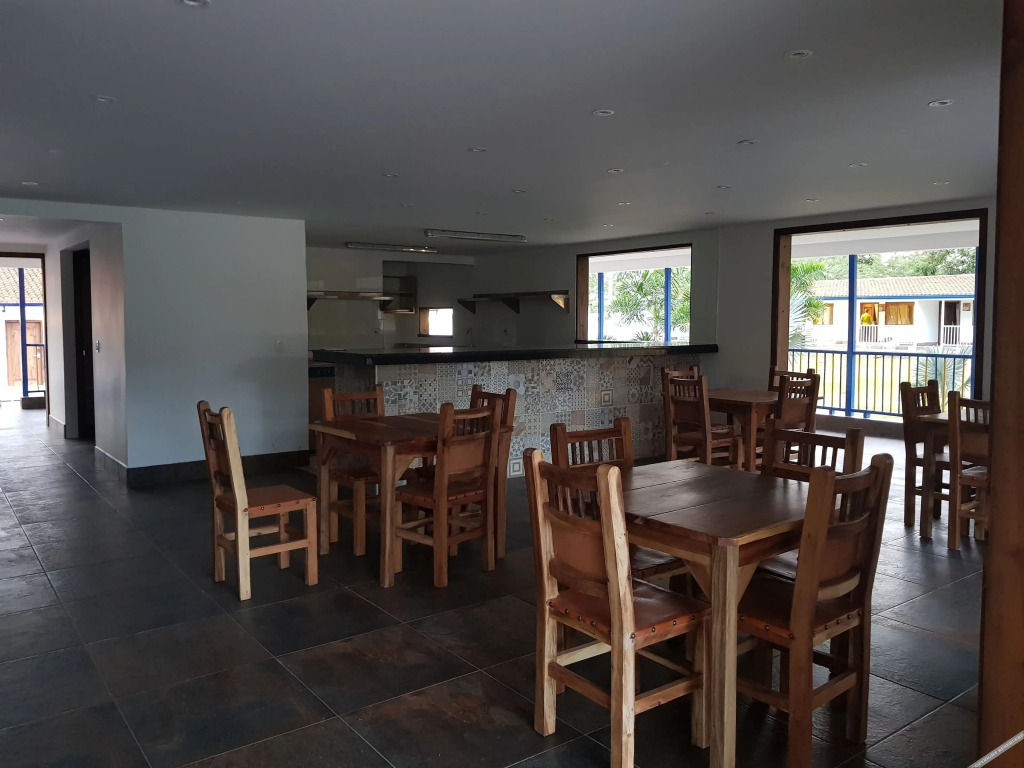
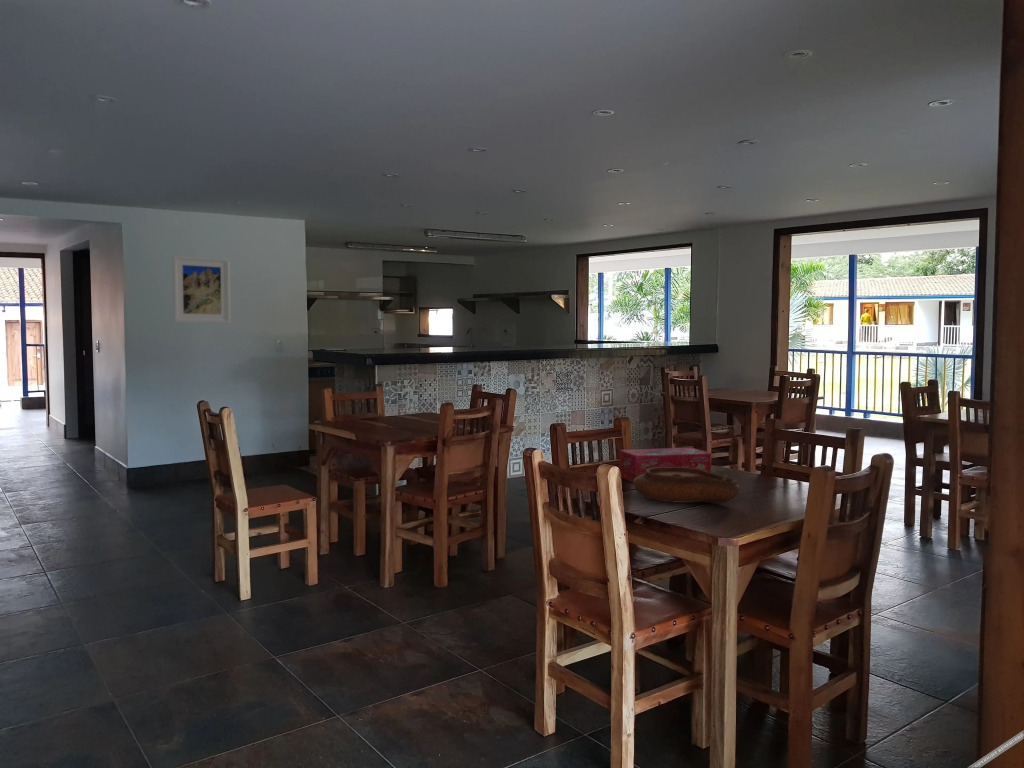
+ tissue box (664, 465)
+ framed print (202, 290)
+ plate (680, 485)
